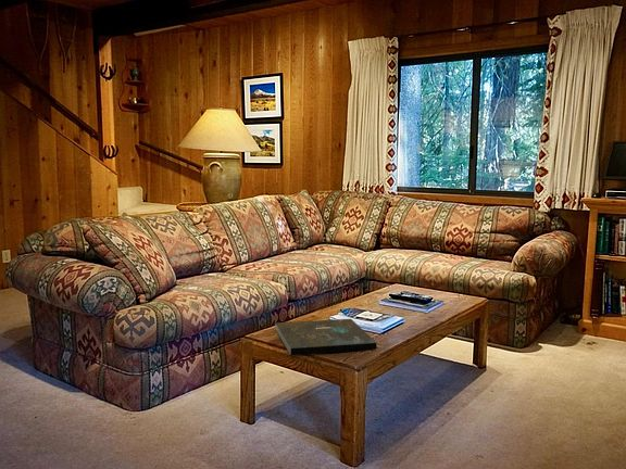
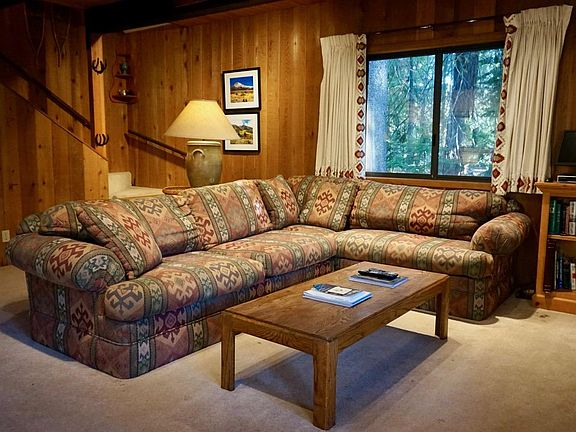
- board game (323, 332)
